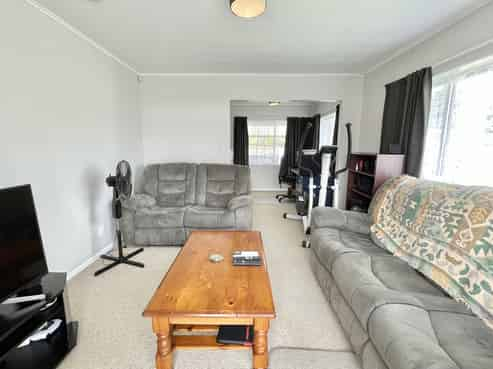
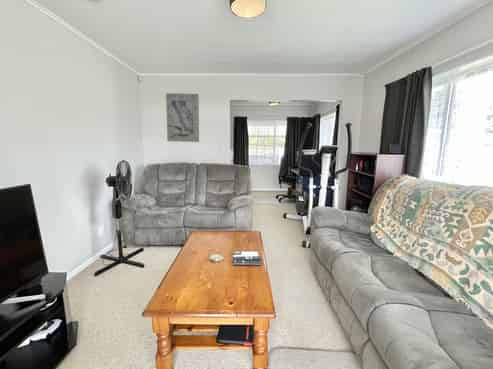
+ wall art (182, 118)
